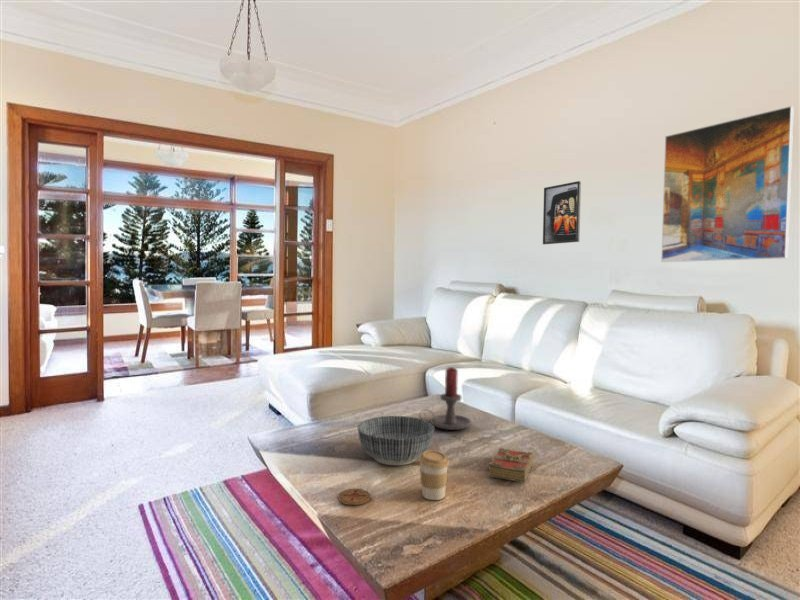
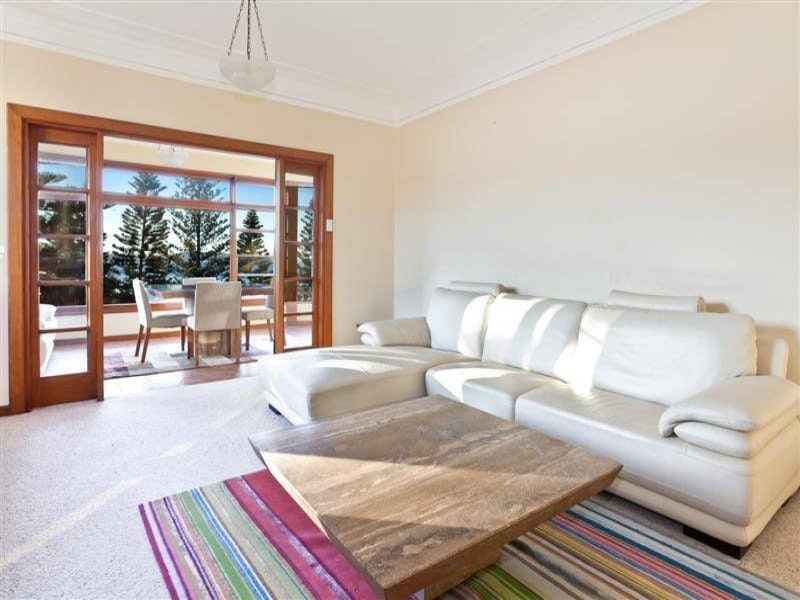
- book (510, 463)
- candle holder (444, 395)
- coffee cup (433, 474)
- bowl (395, 441)
- coaster (354, 496)
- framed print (721, 191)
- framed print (561, 213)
